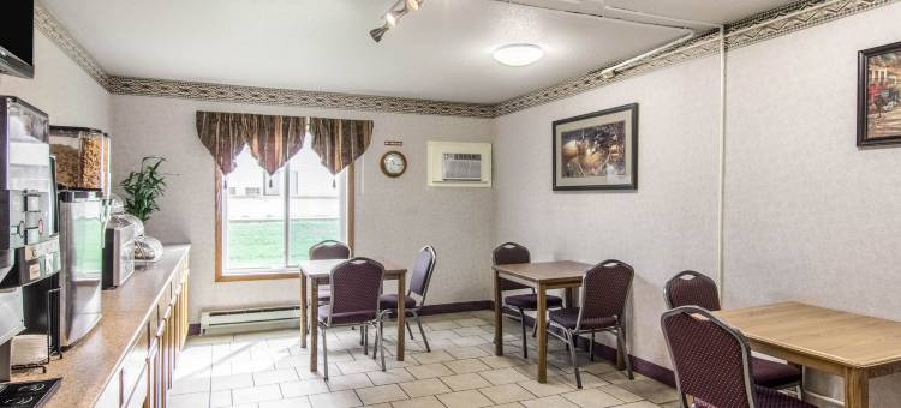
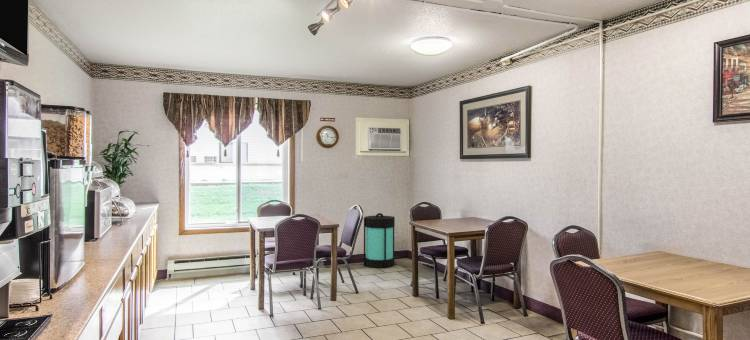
+ lantern (379, 238)
